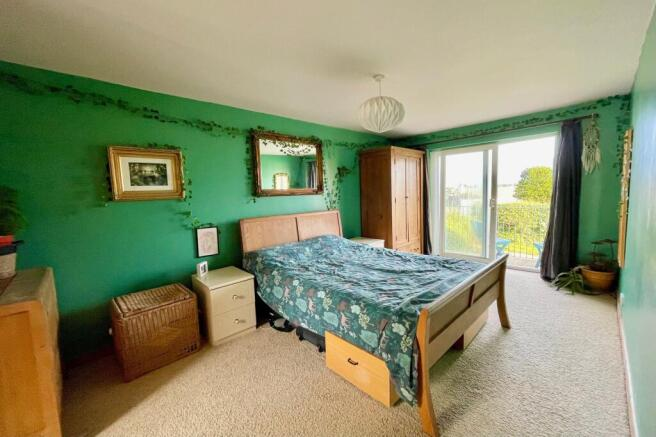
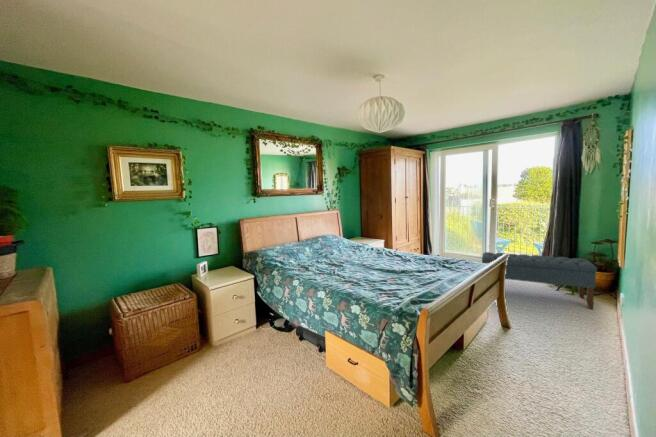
+ bench (531, 276)
